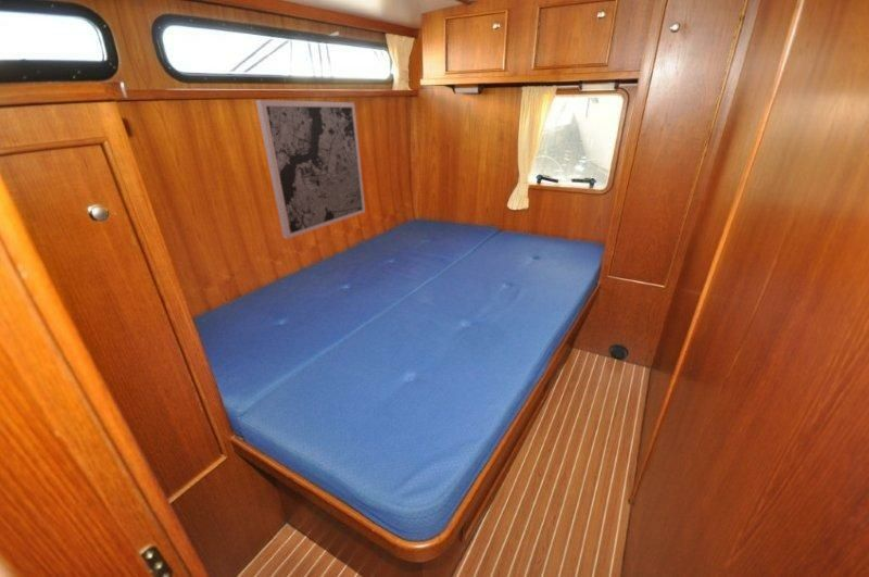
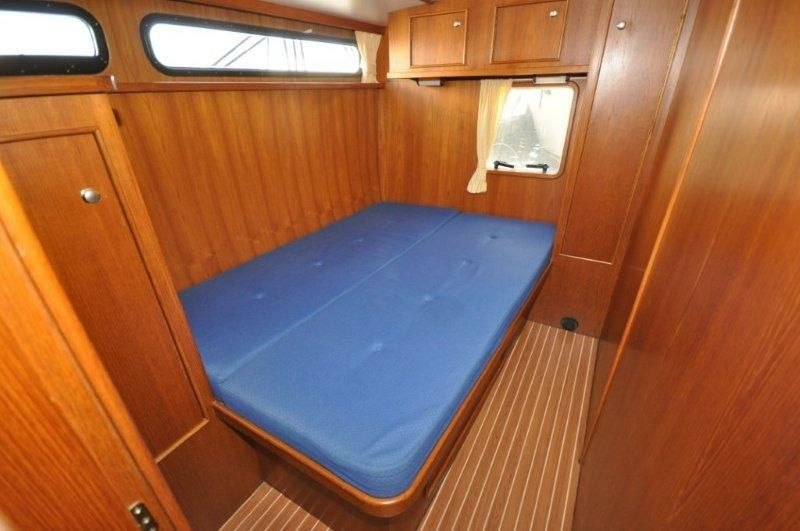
- wall art (319, 166)
